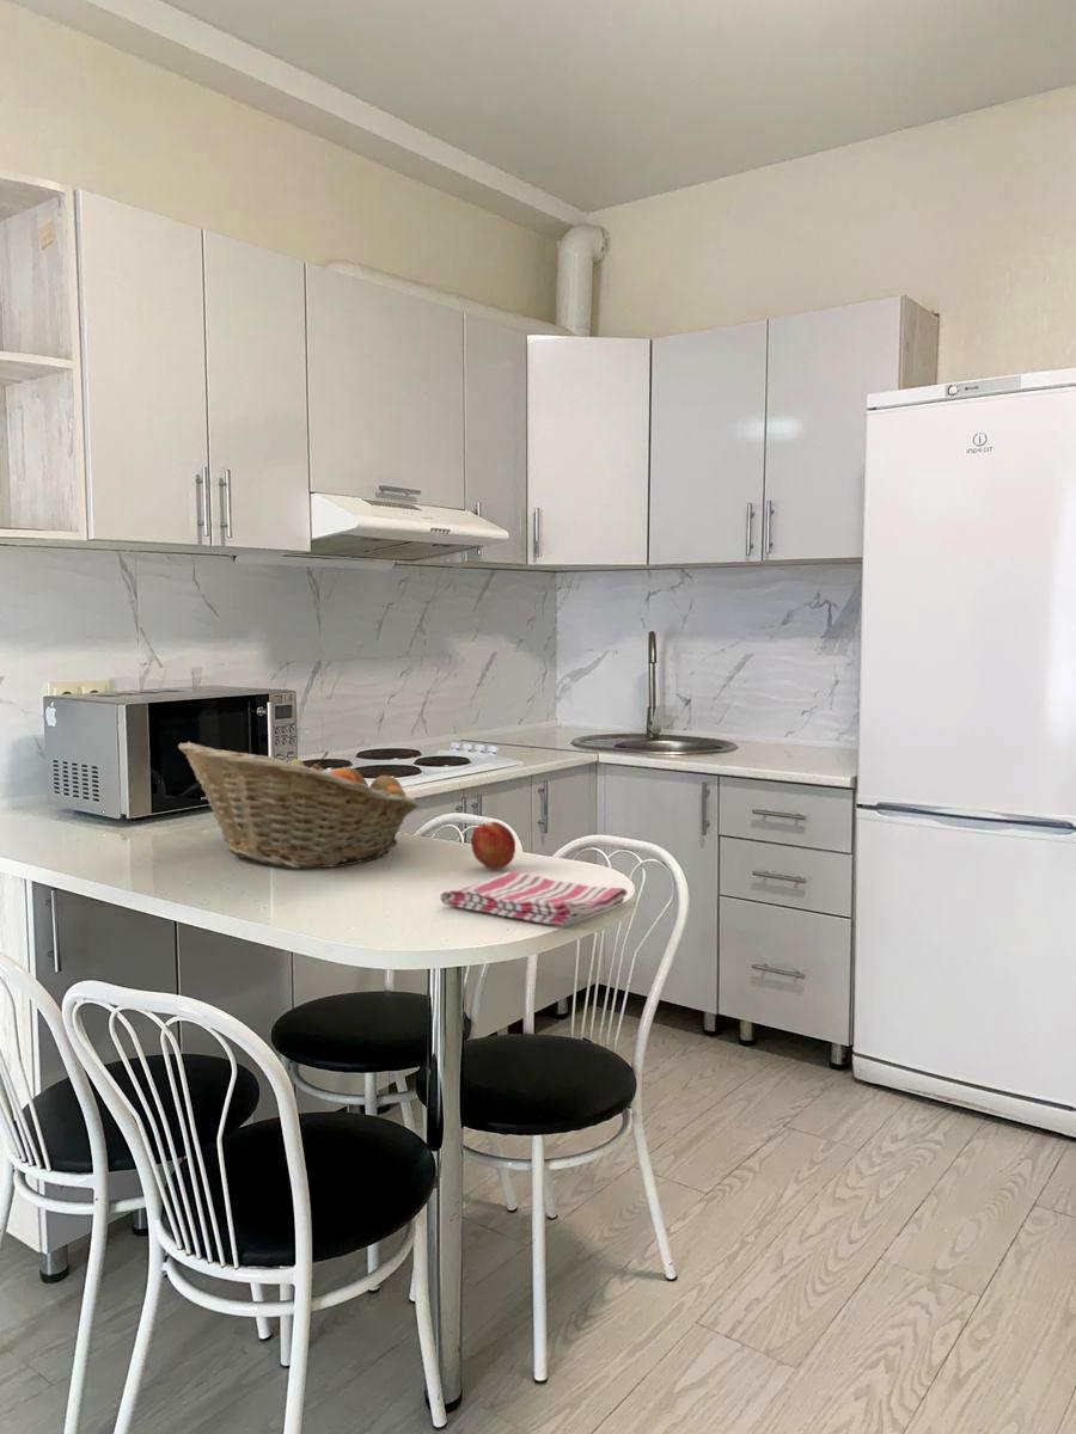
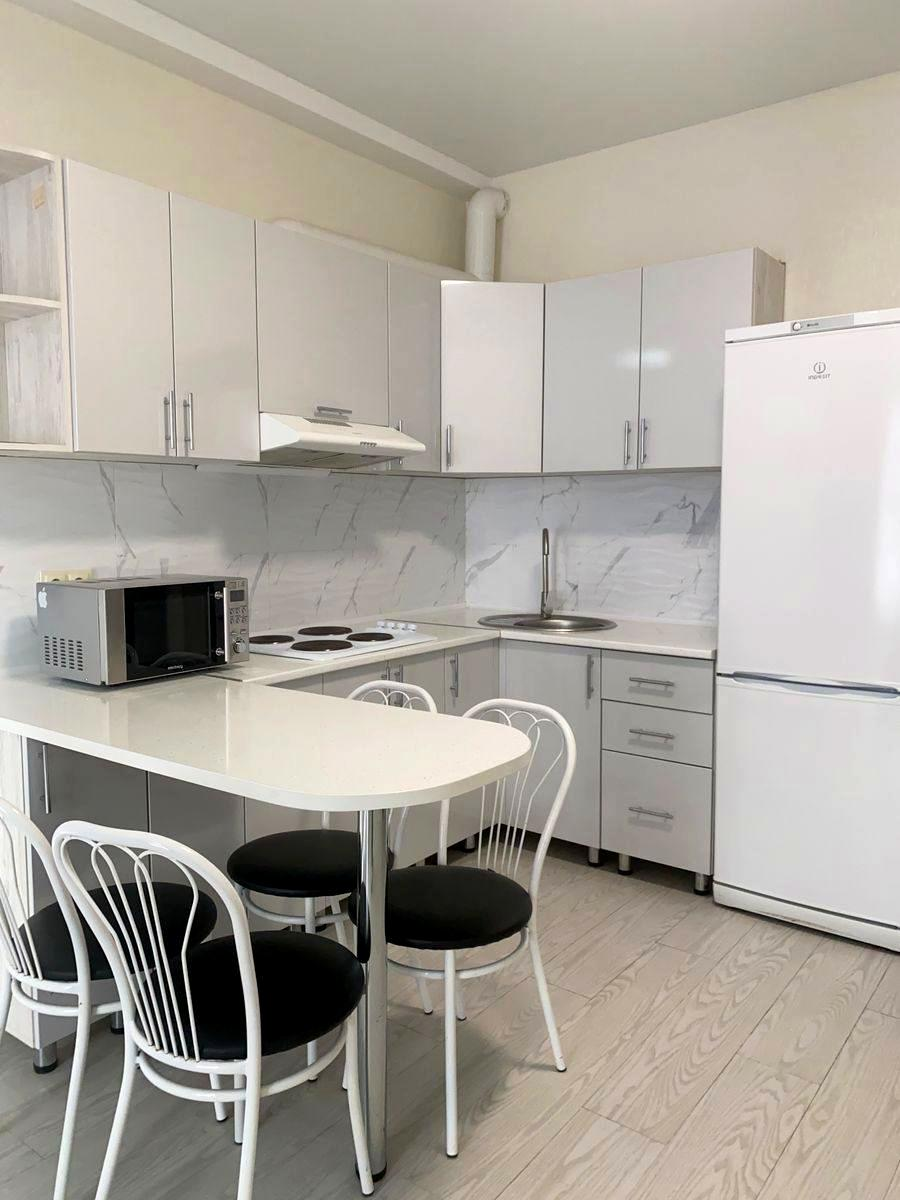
- peach (493, 845)
- fruit basket (296, 796)
- dish towel (533, 893)
